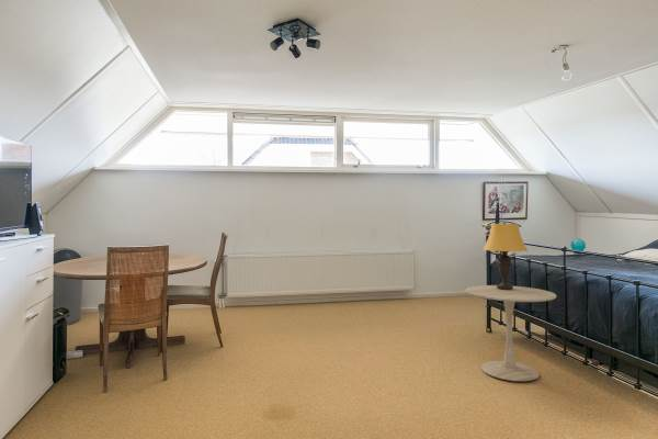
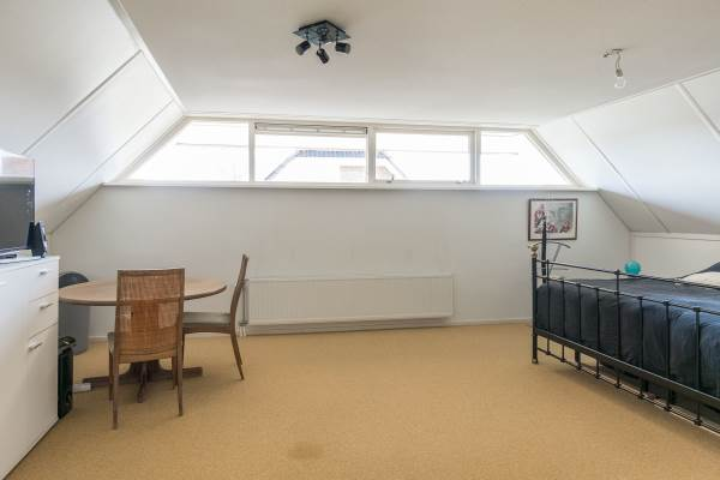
- table lamp (504, 255)
- side table (509, 331)
